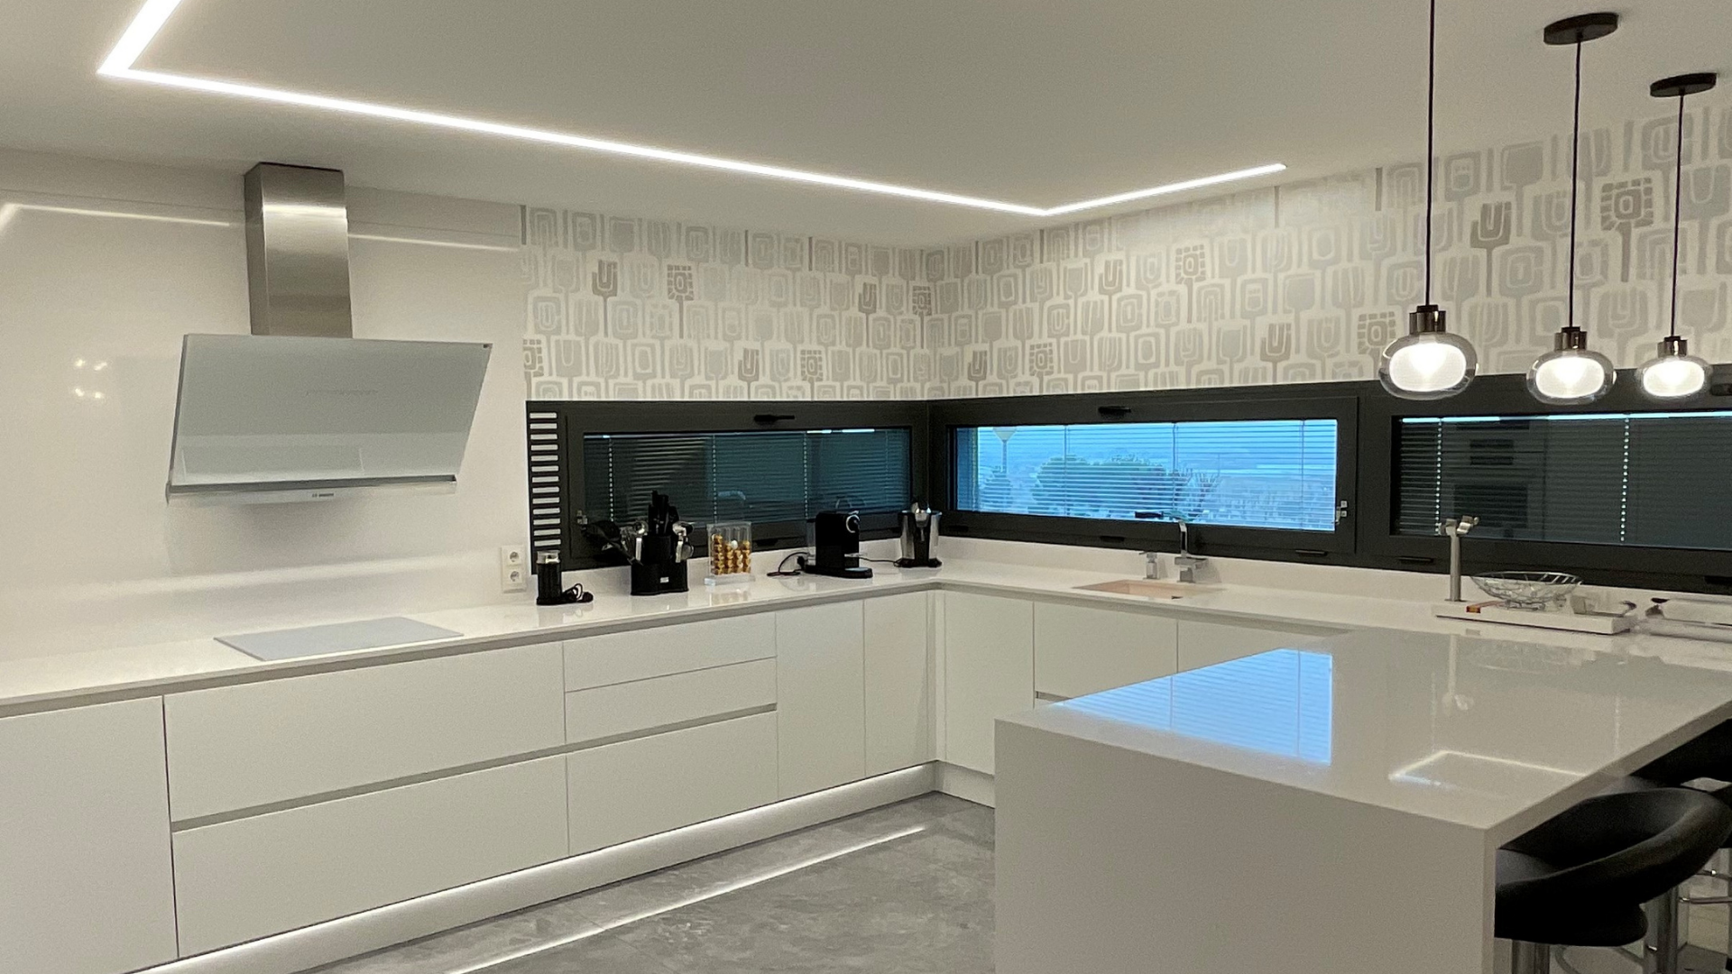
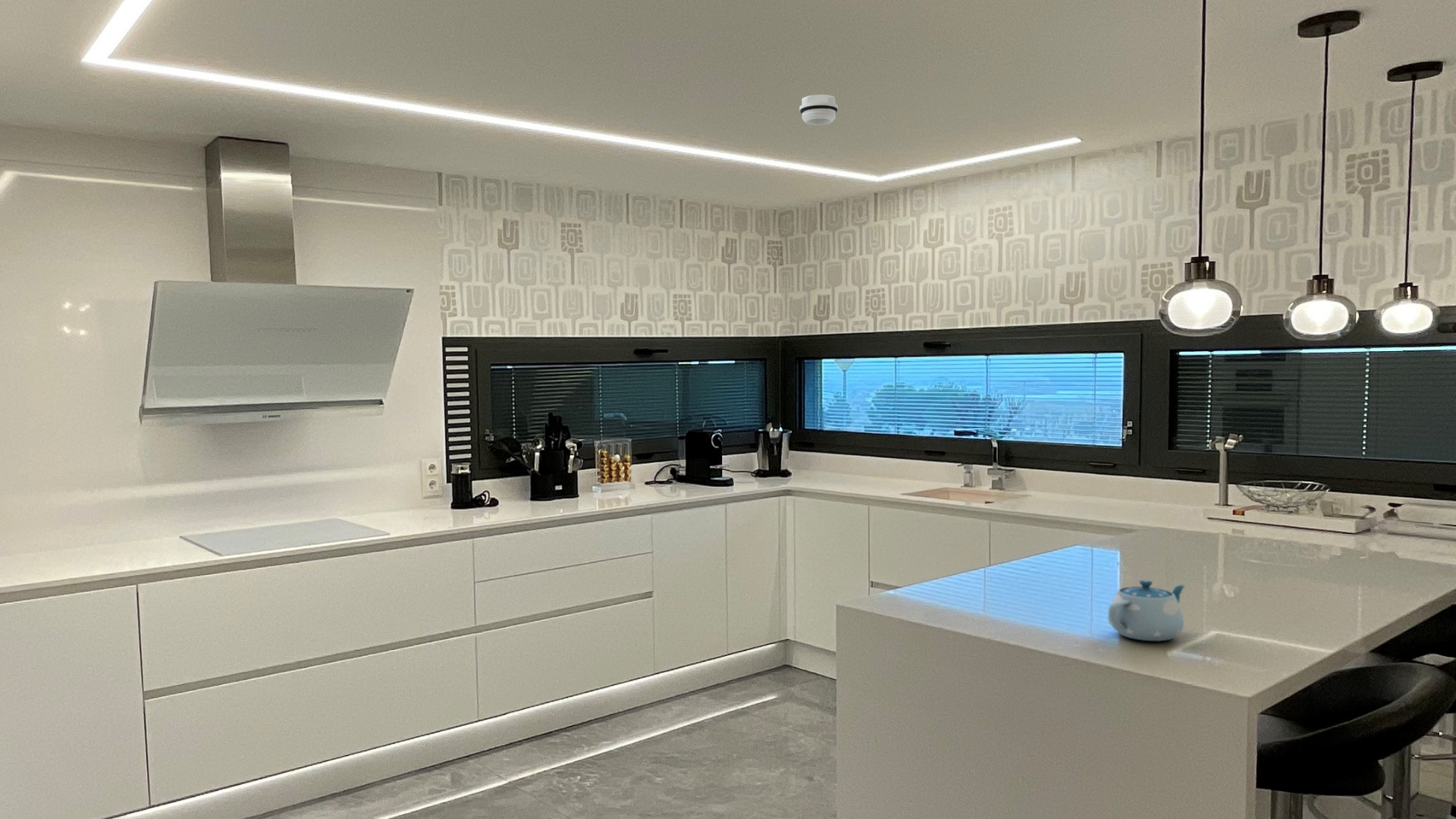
+ chinaware (1147, 607)
+ smoke detector (818, 110)
